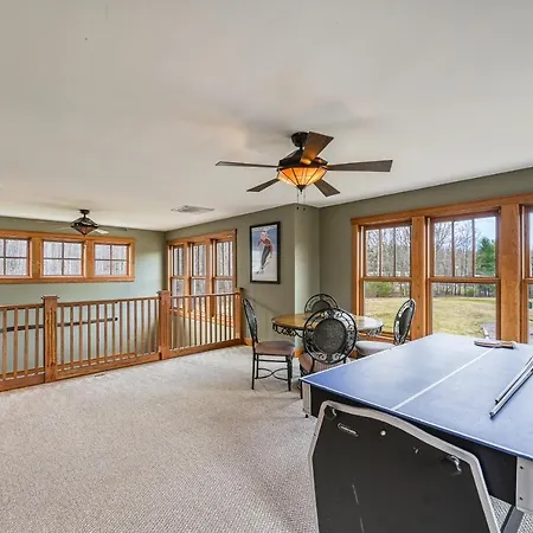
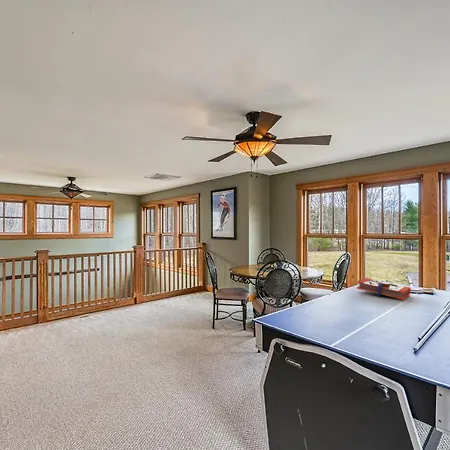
+ book (383, 287)
